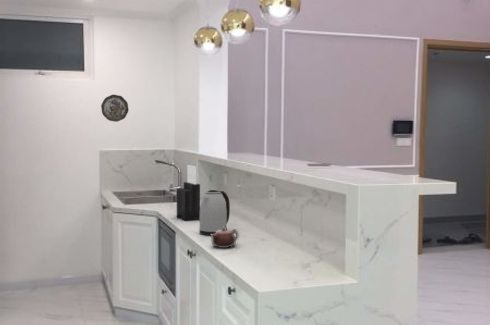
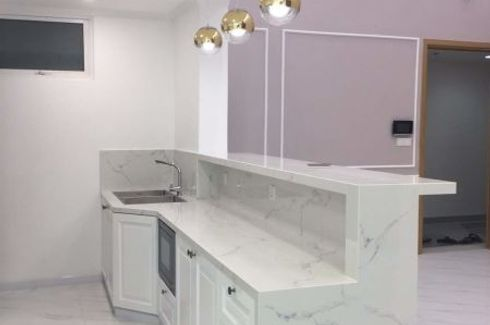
- knife block (186, 192)
- kettle (216, 211)
- decorative plate (114, 108)
- teapot (224, 236)
